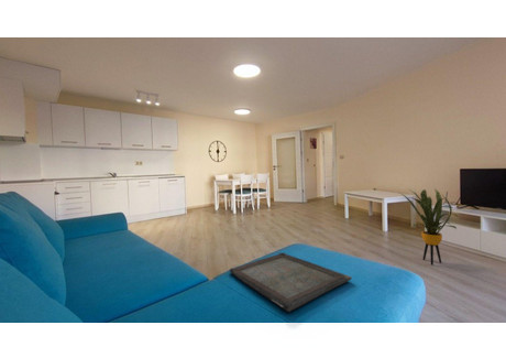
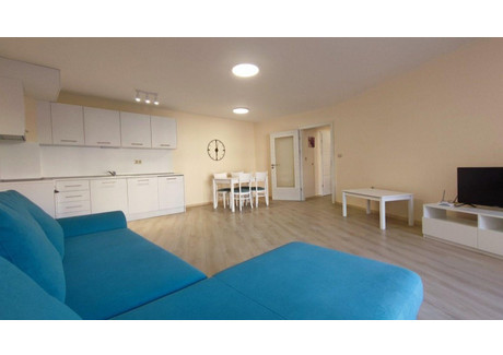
- house plant (427, 225)
- serving tray (286, 273)
